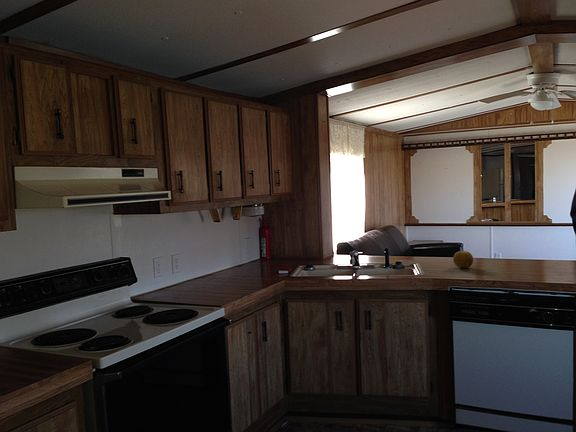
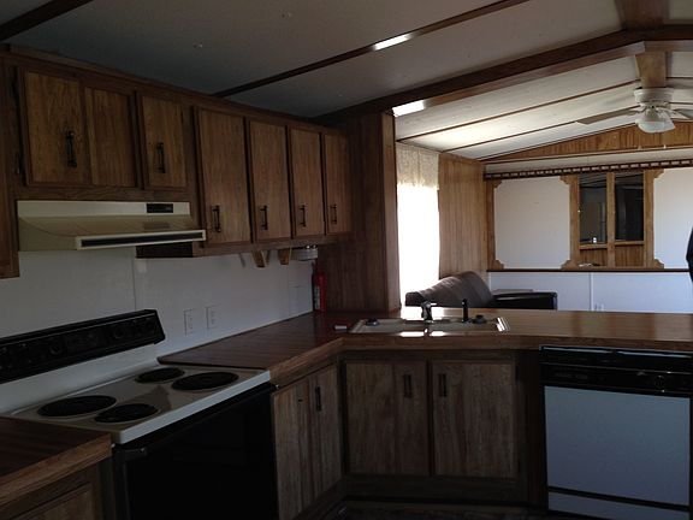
- fruit (463, 259)
